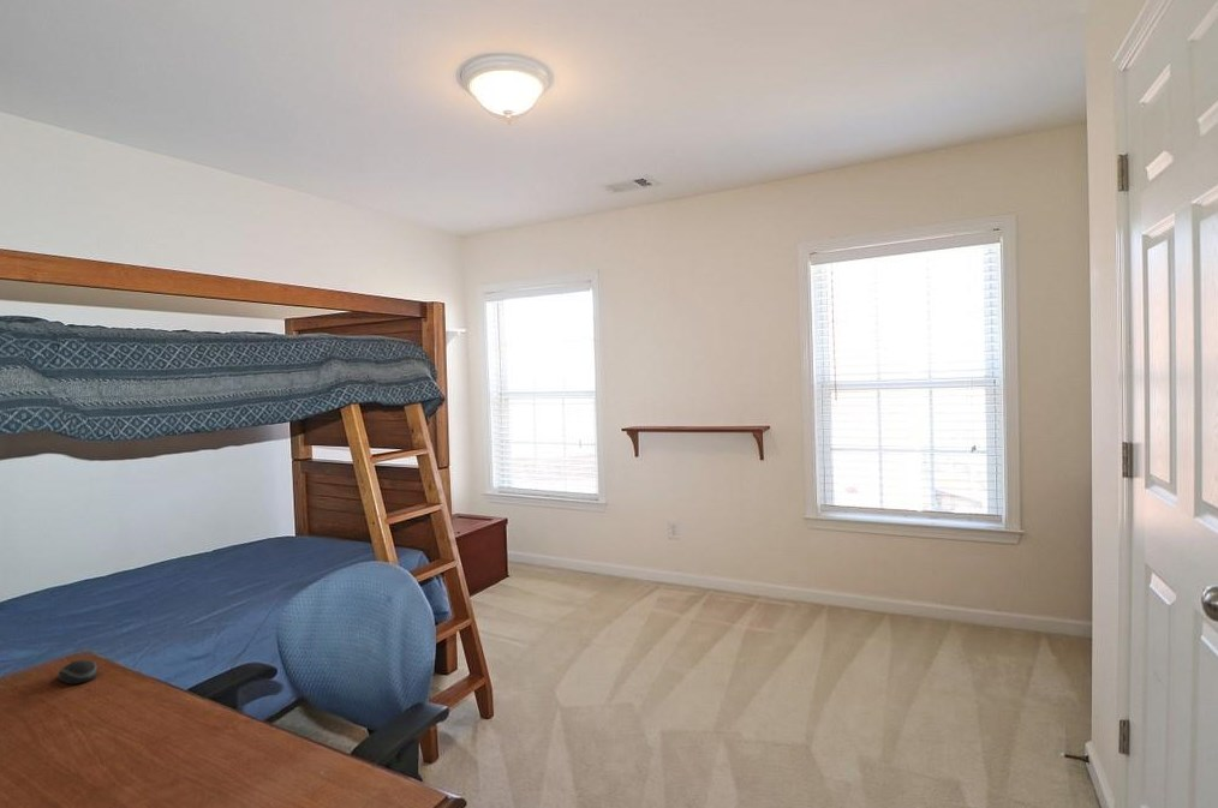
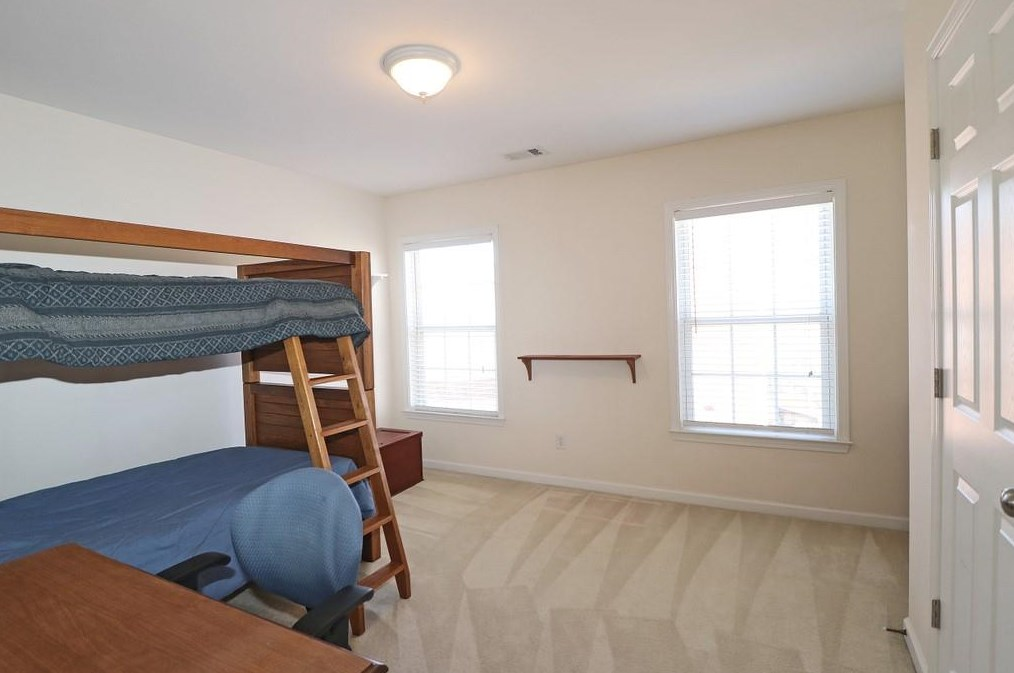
- computer mouse (78, 668)
